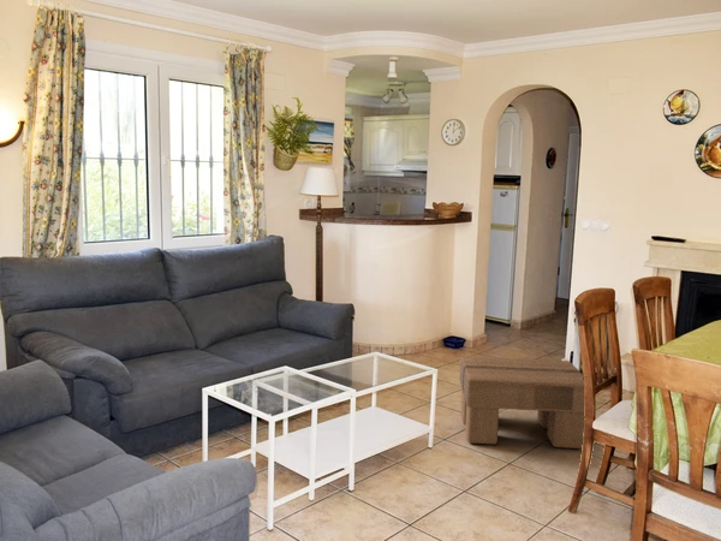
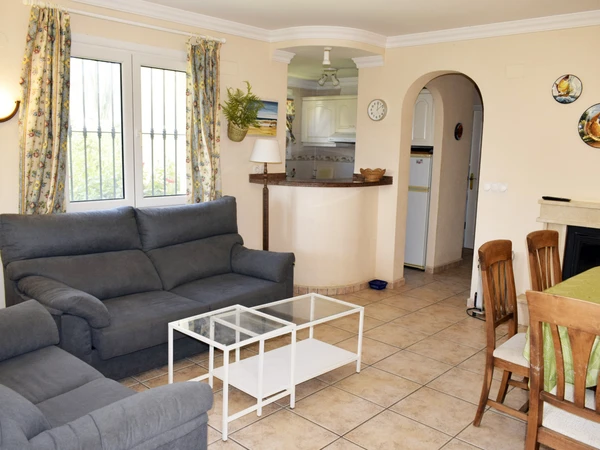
- footstool (520, 400)
